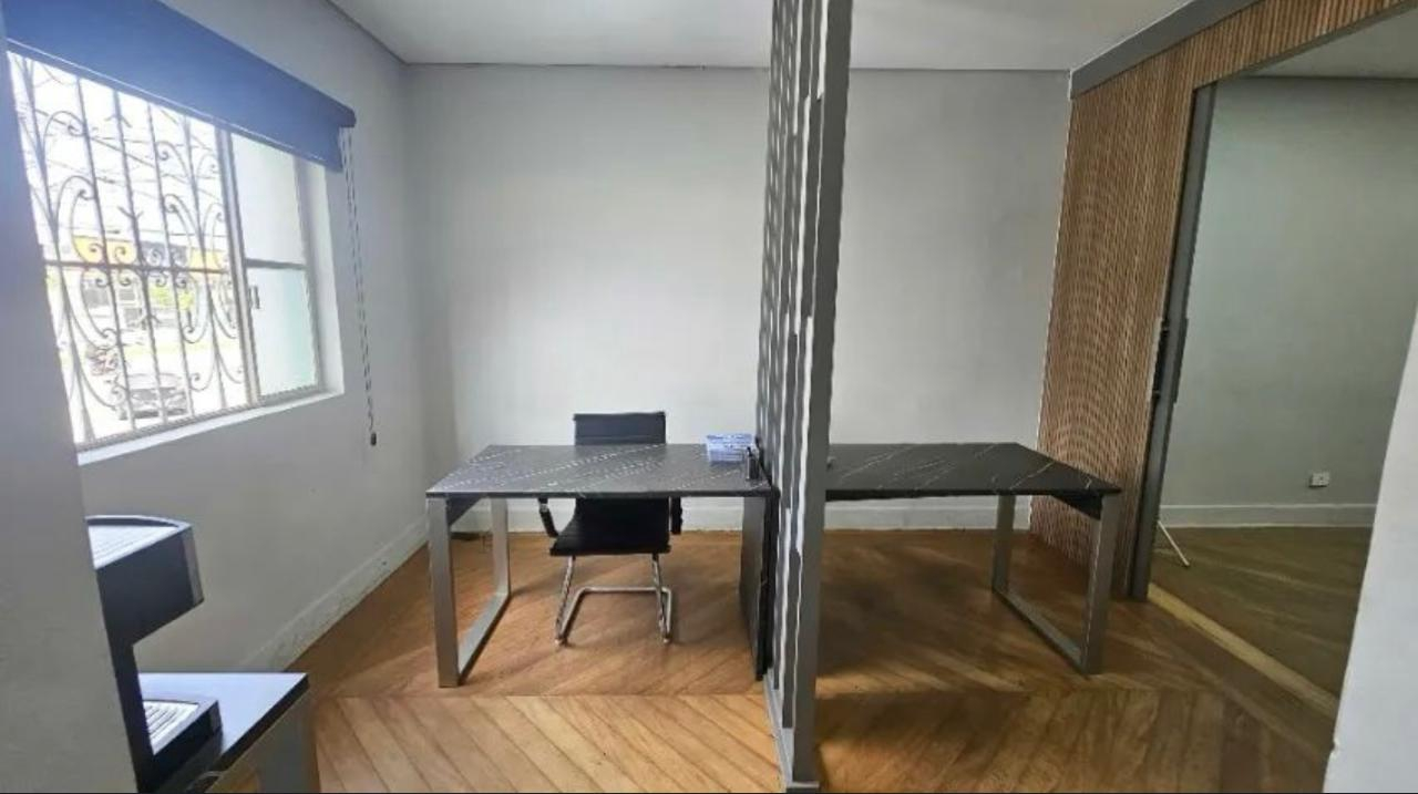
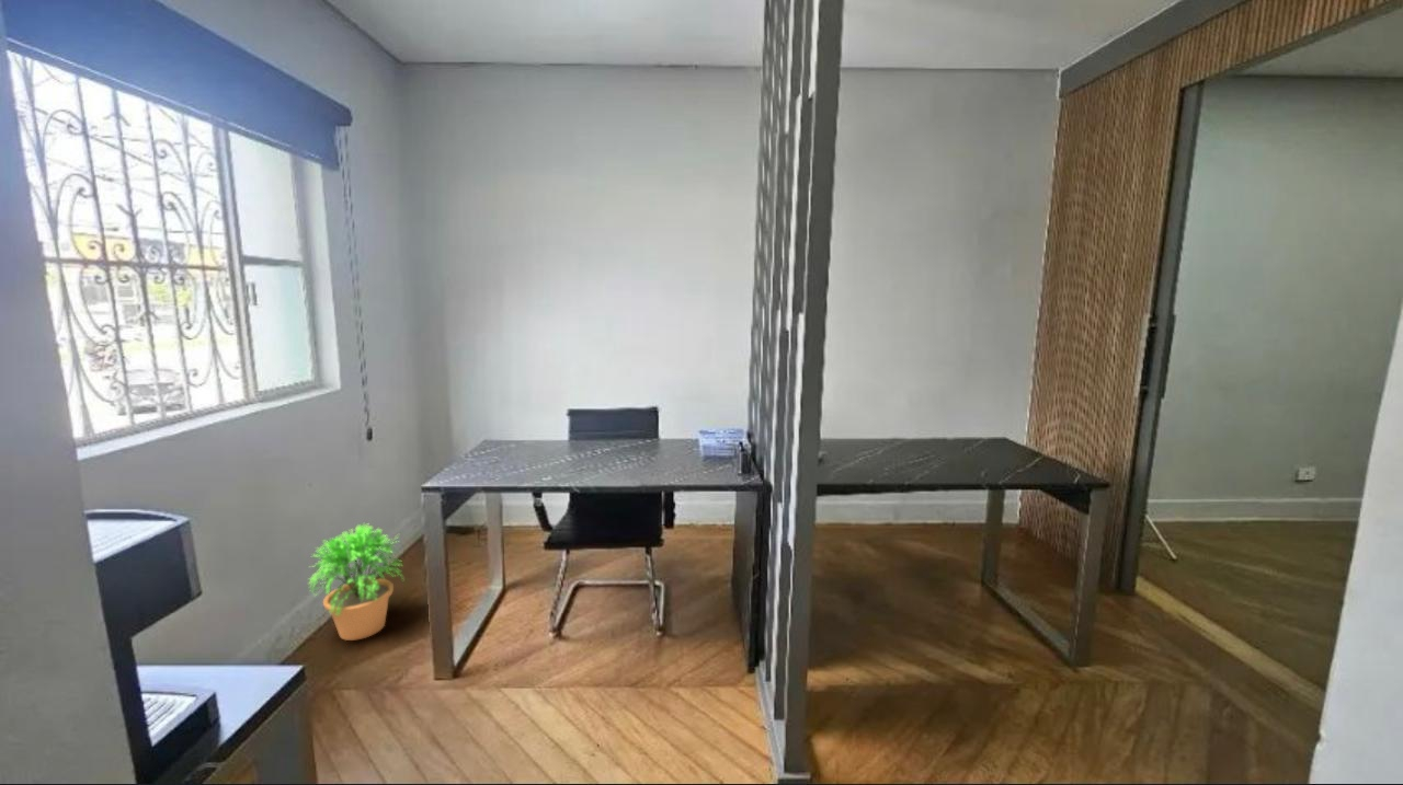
+ potted plant (356, 578)
